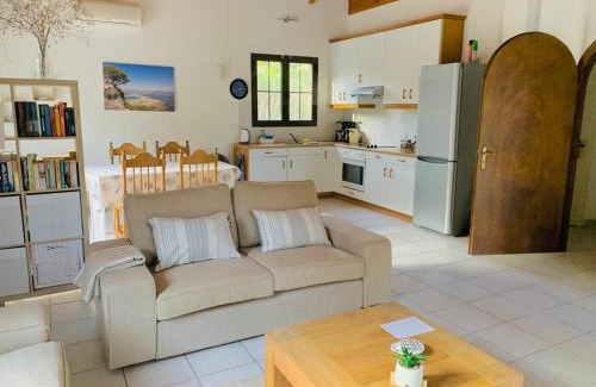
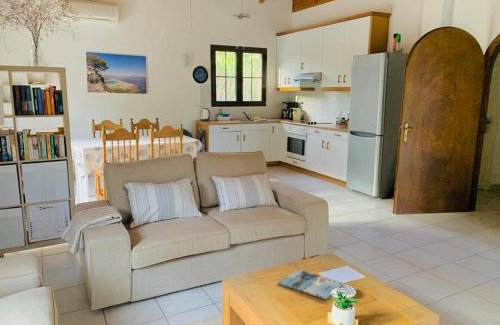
+ magazine (310, 283)
